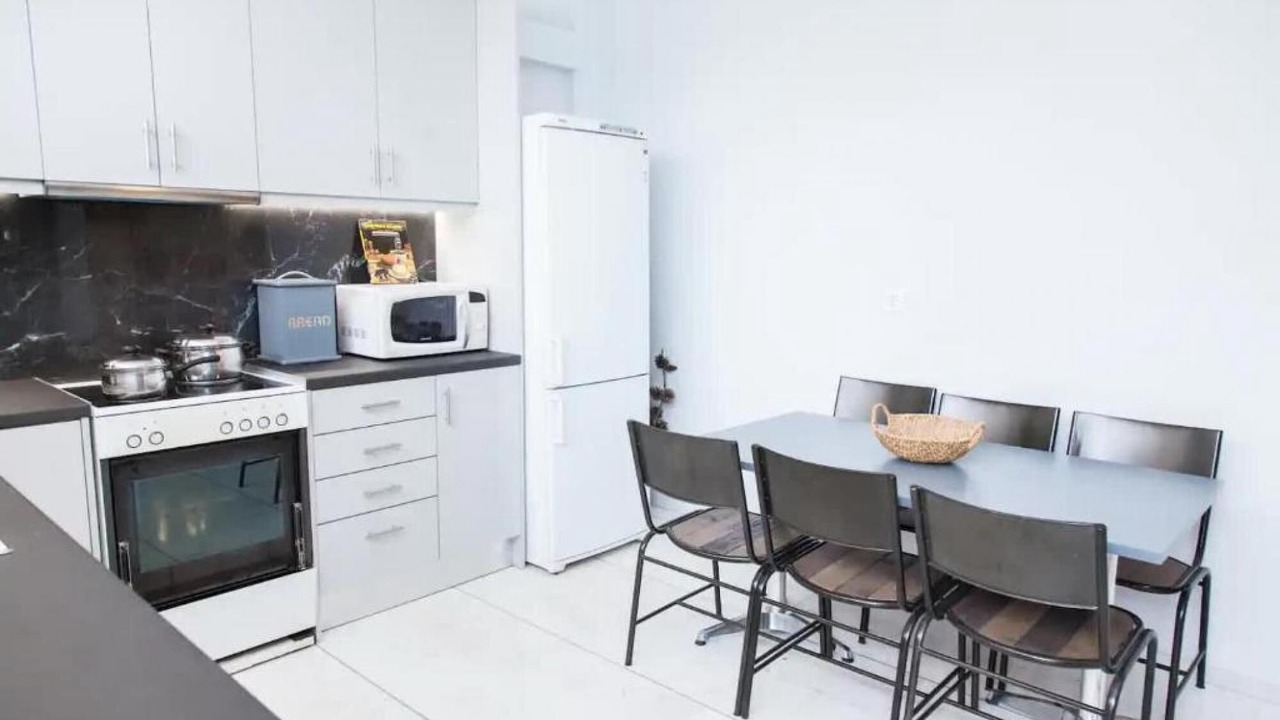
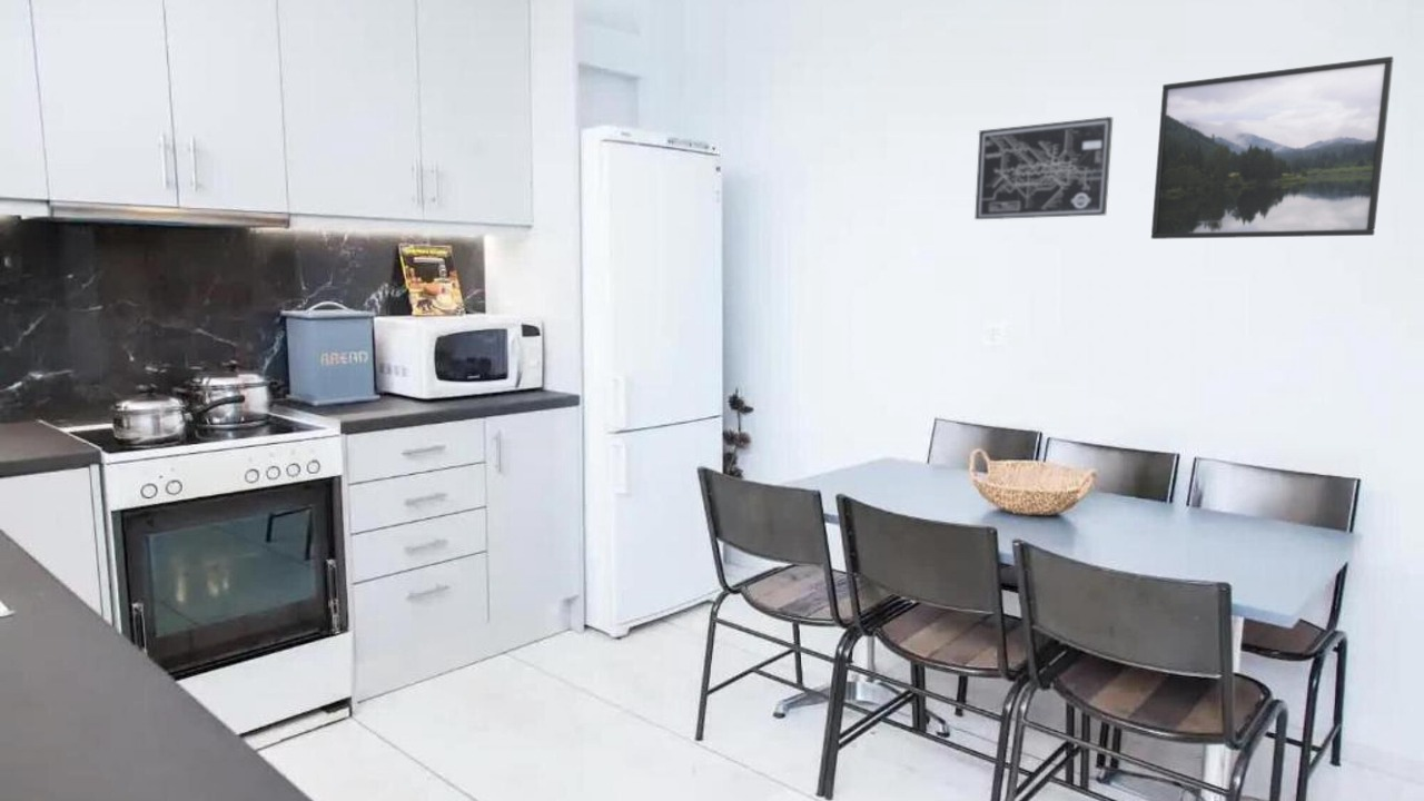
+ wall art (1040, 170)
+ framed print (1262, 155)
